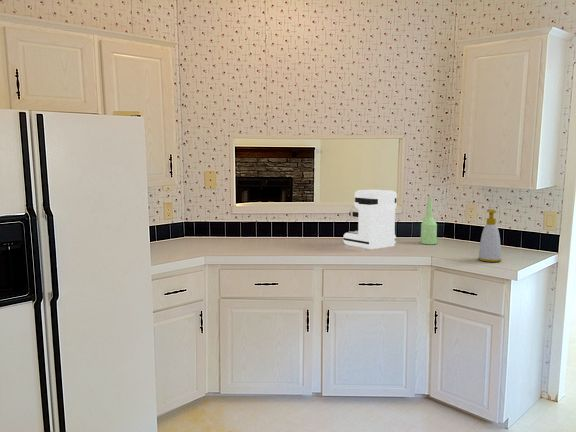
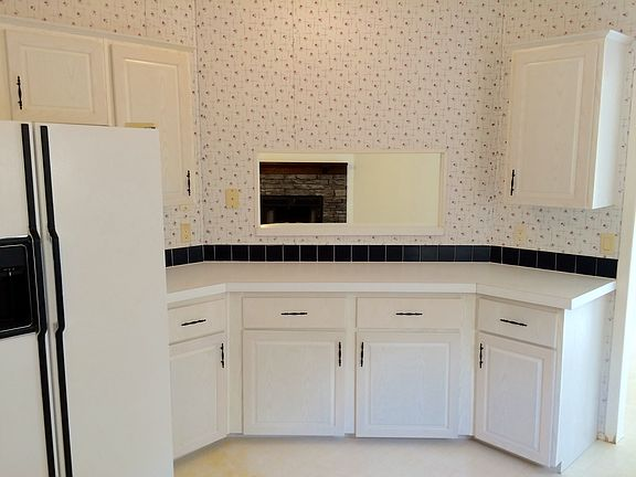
- bottle (429, 220)
- coffee maker (369, 218)
- soap bottle (490, 235)
